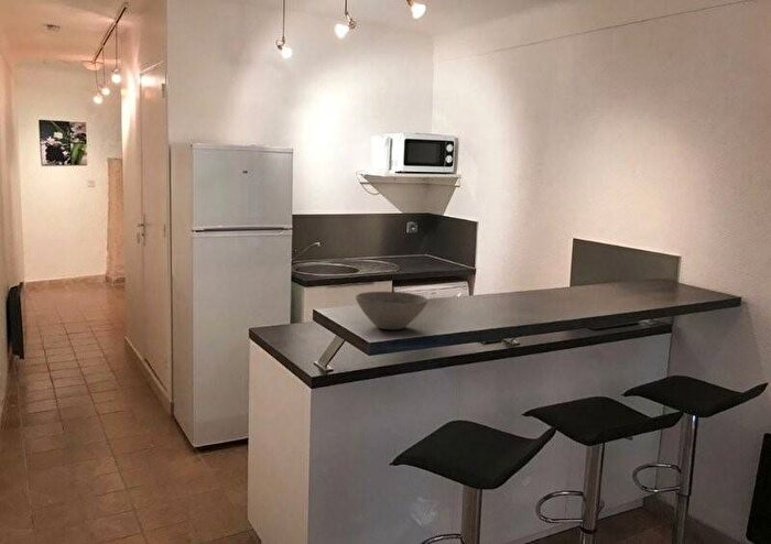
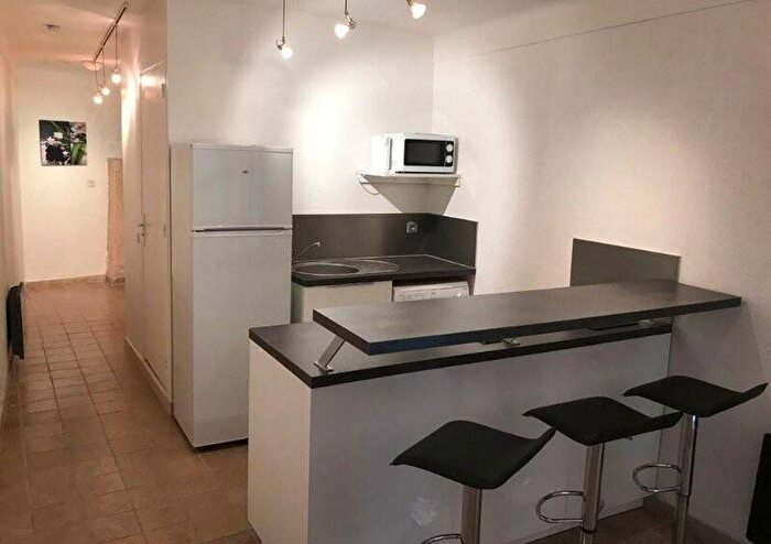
- bowl (391, 312)
